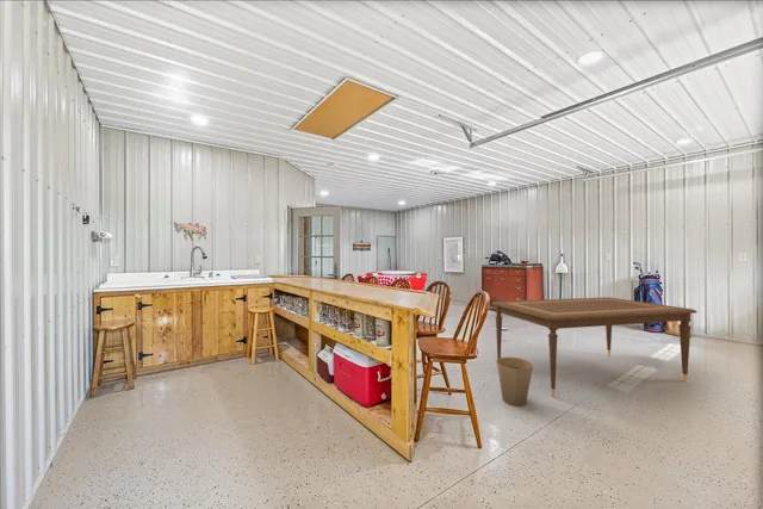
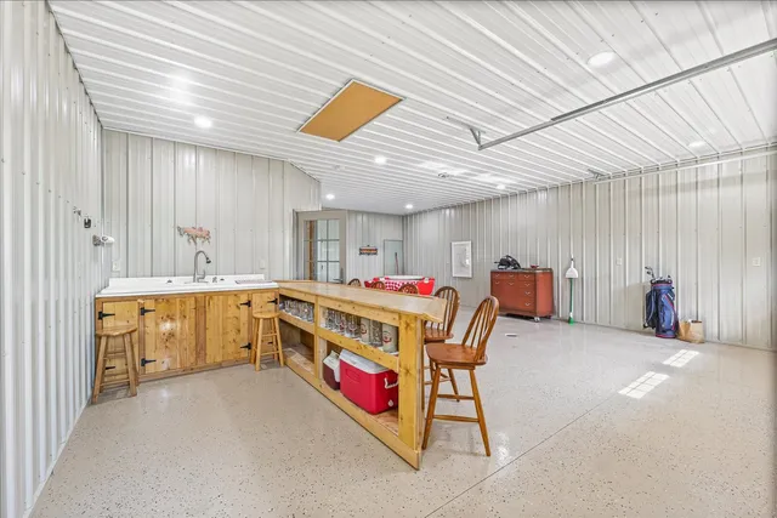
- trash can (514, 381)
- dining table (585, 325)
